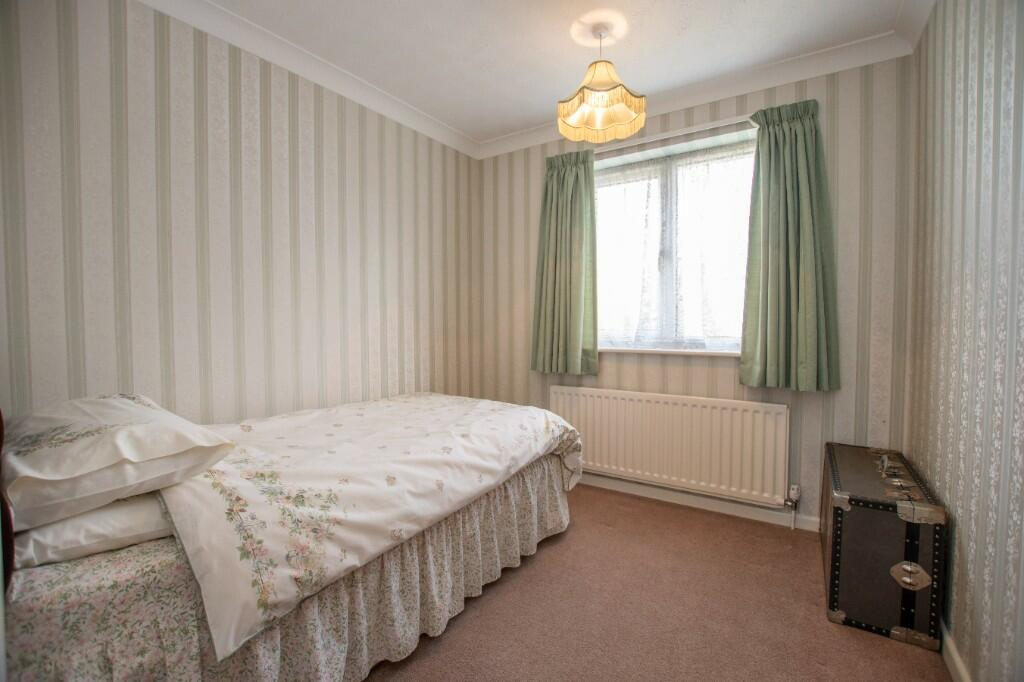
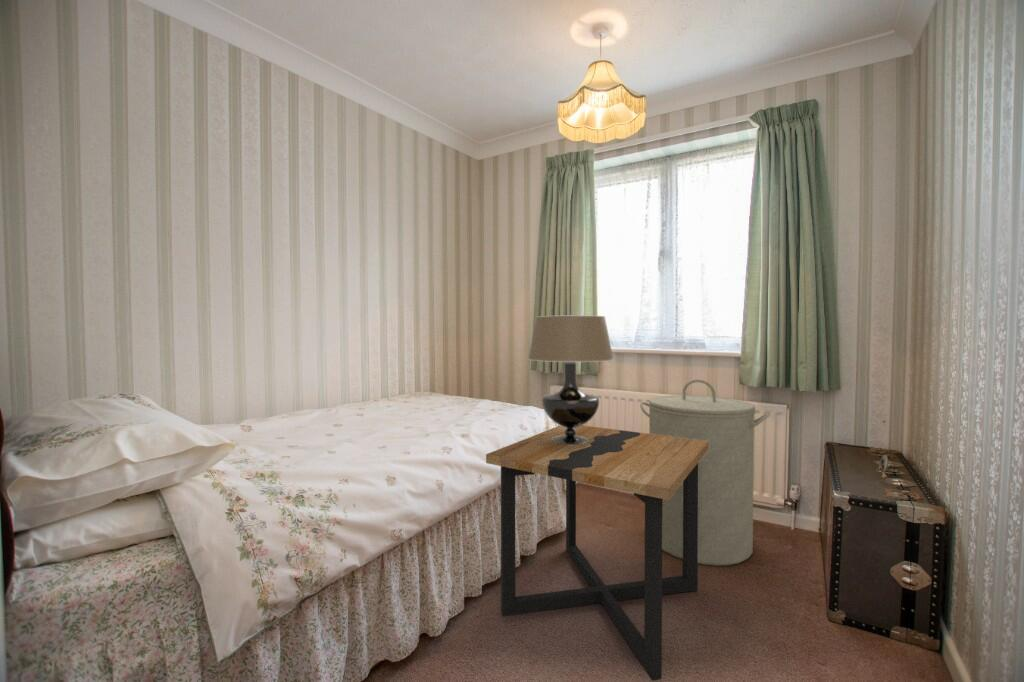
+ table lamp (570, 378)
+ side table (575, 524)
+ laundry hamper (699, 461)
